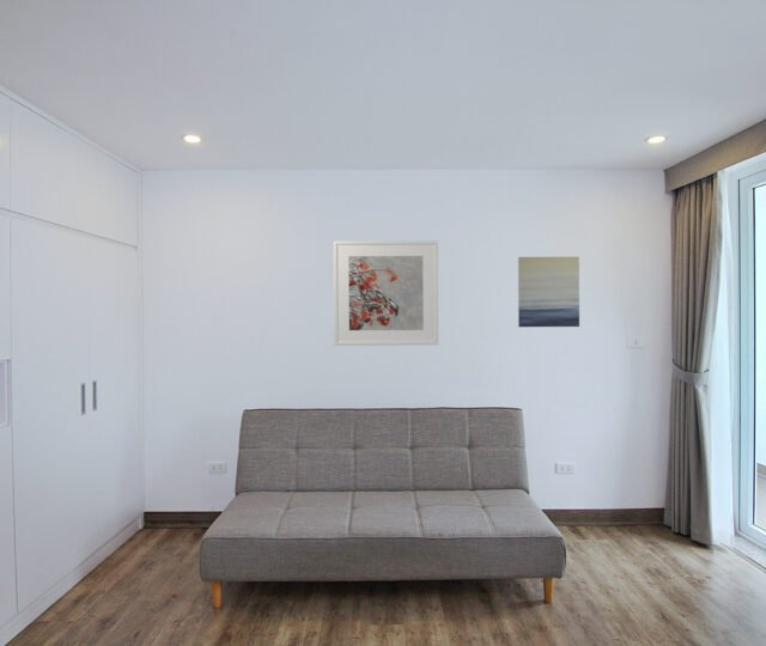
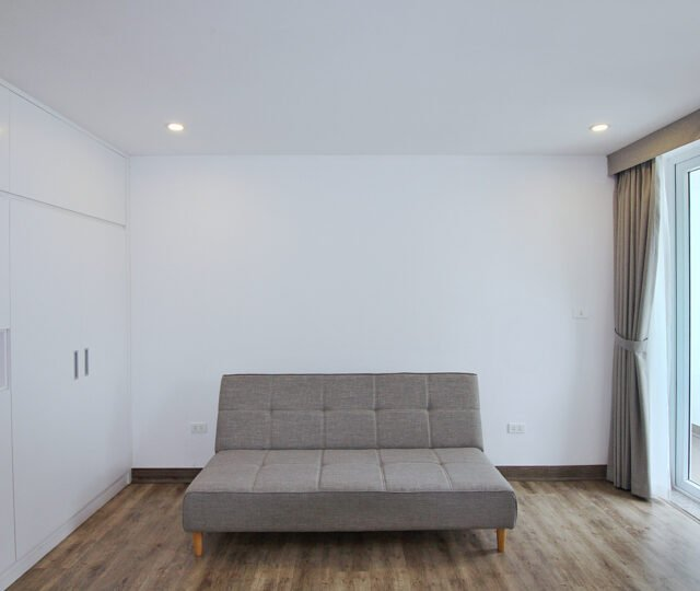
- wall art (548, 292)
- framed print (385, 293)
